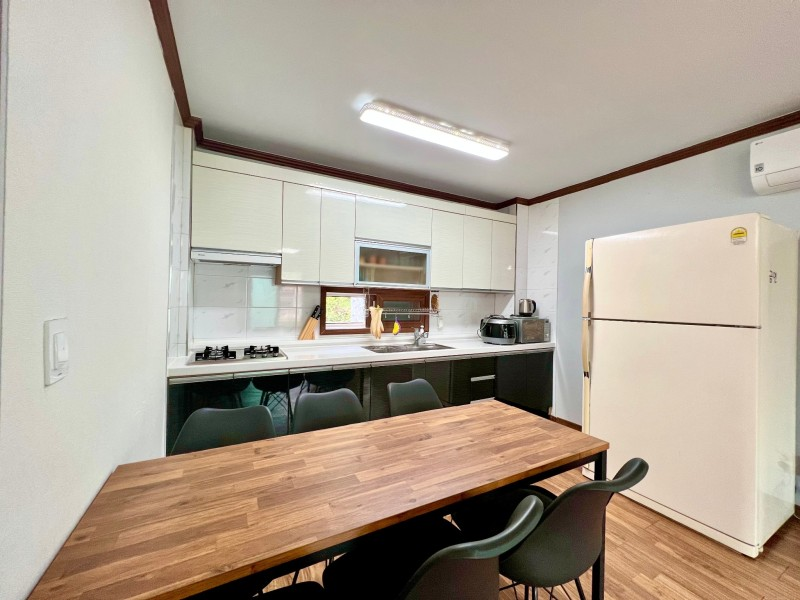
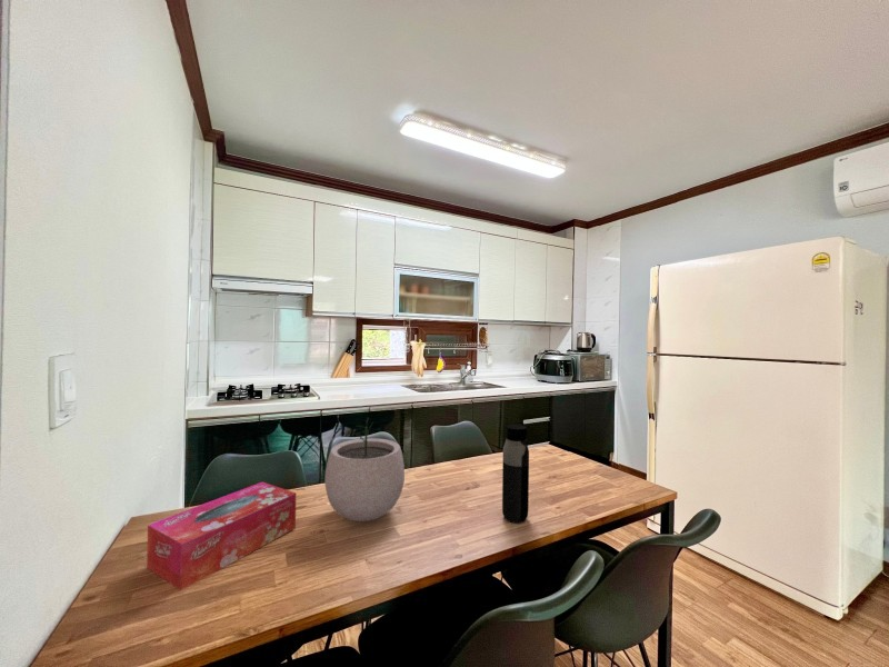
+ water bottle (516, 471)
+ plant pot (366, 466)
+ tissue box (228, 526)
